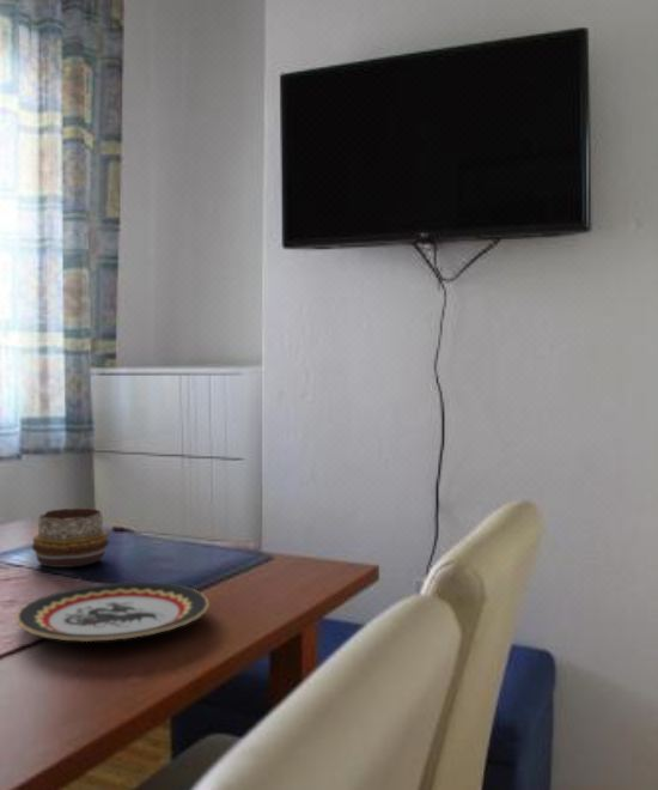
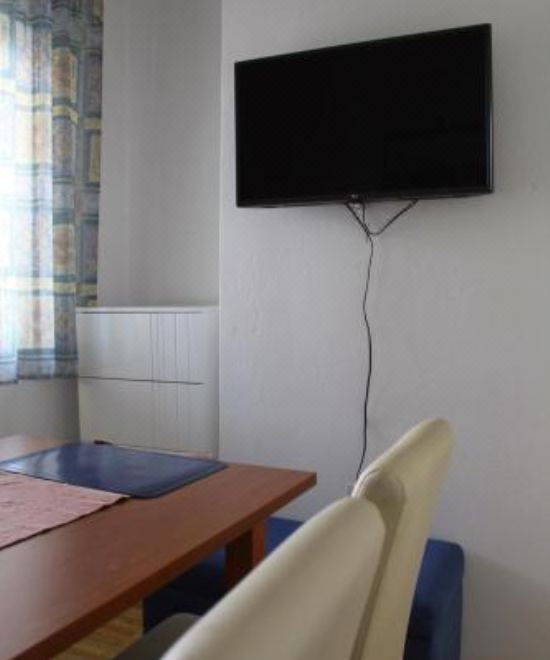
- decorative bowl (71, 537)
- plate (115, 614)
